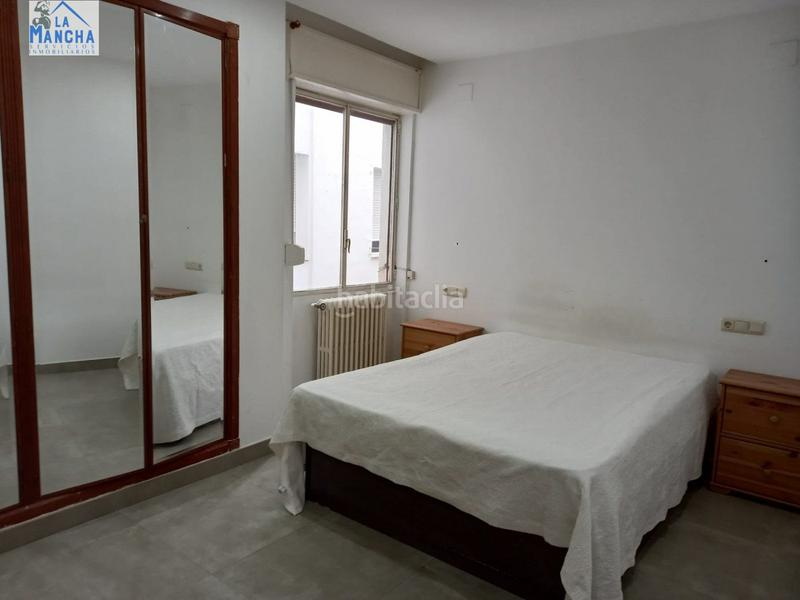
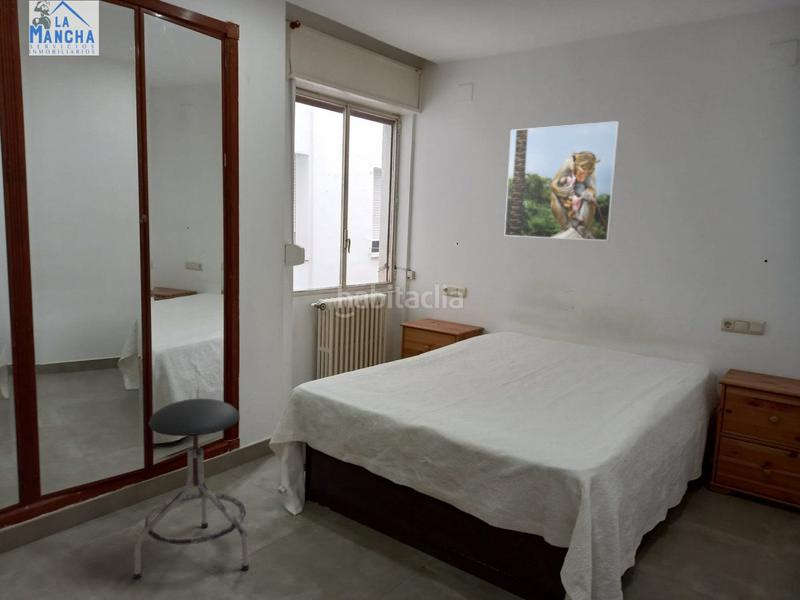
+ stool (189, 482)
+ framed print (557, 182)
